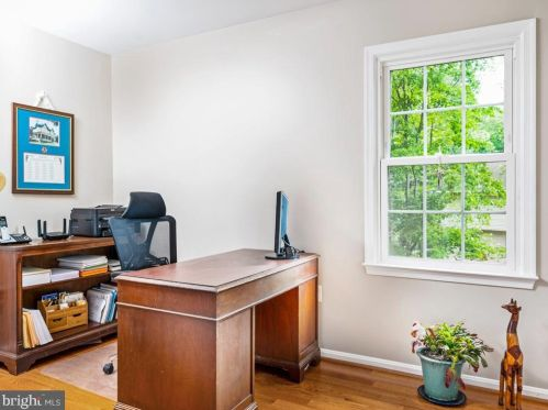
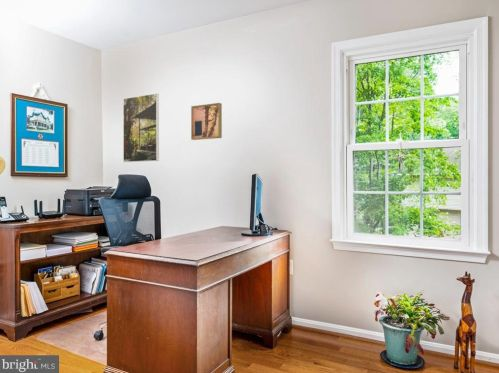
+ wall art (206, 121)
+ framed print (140, 128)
